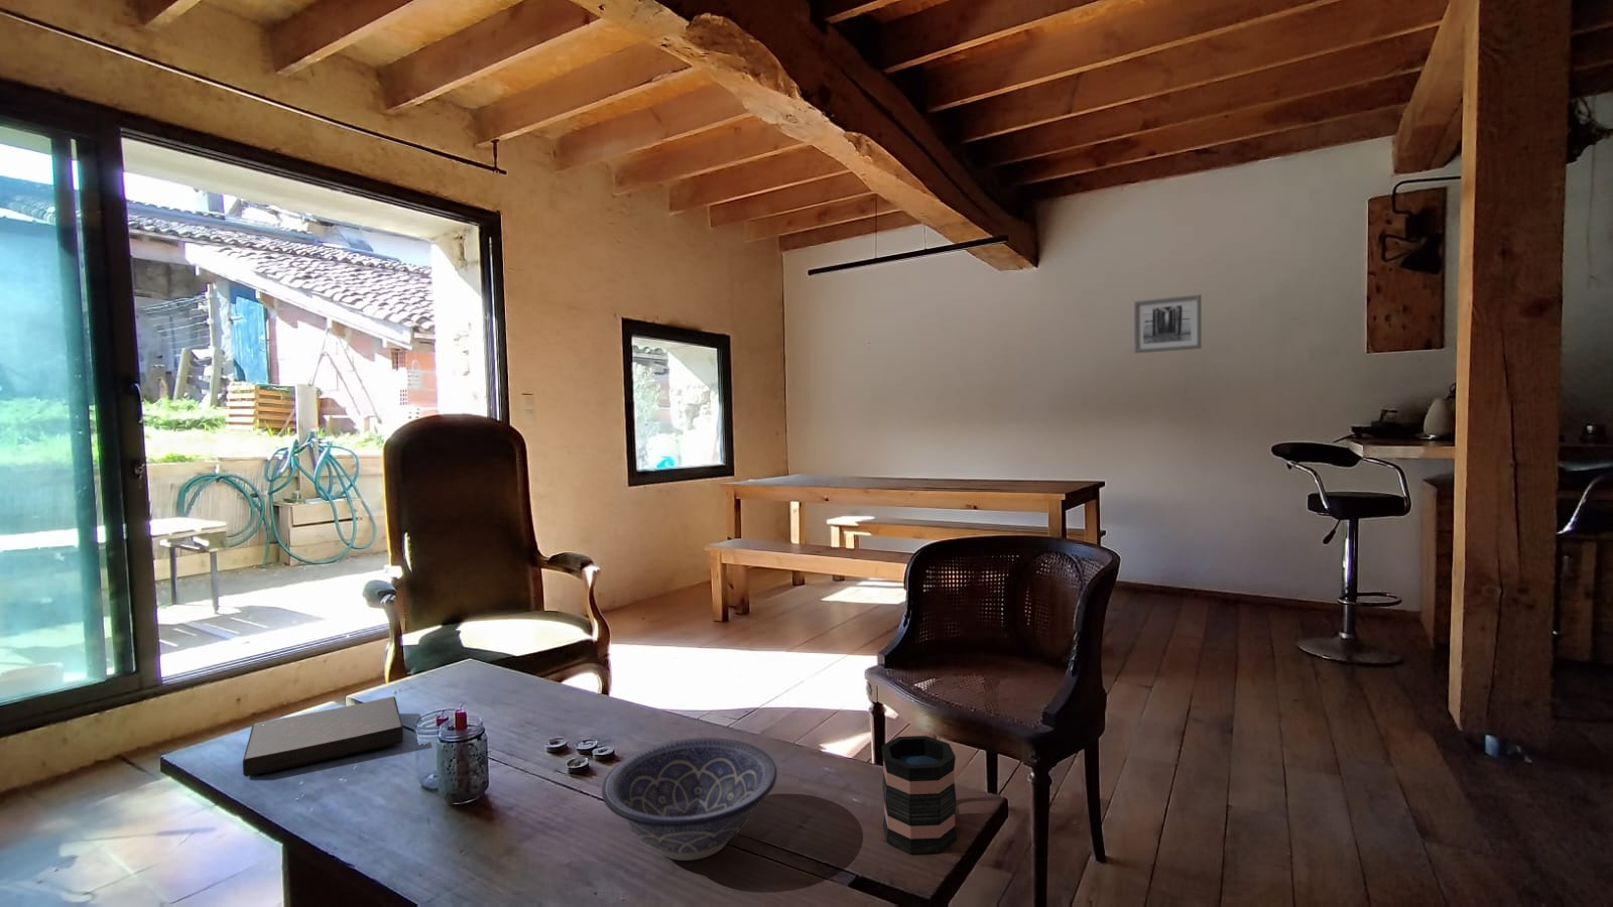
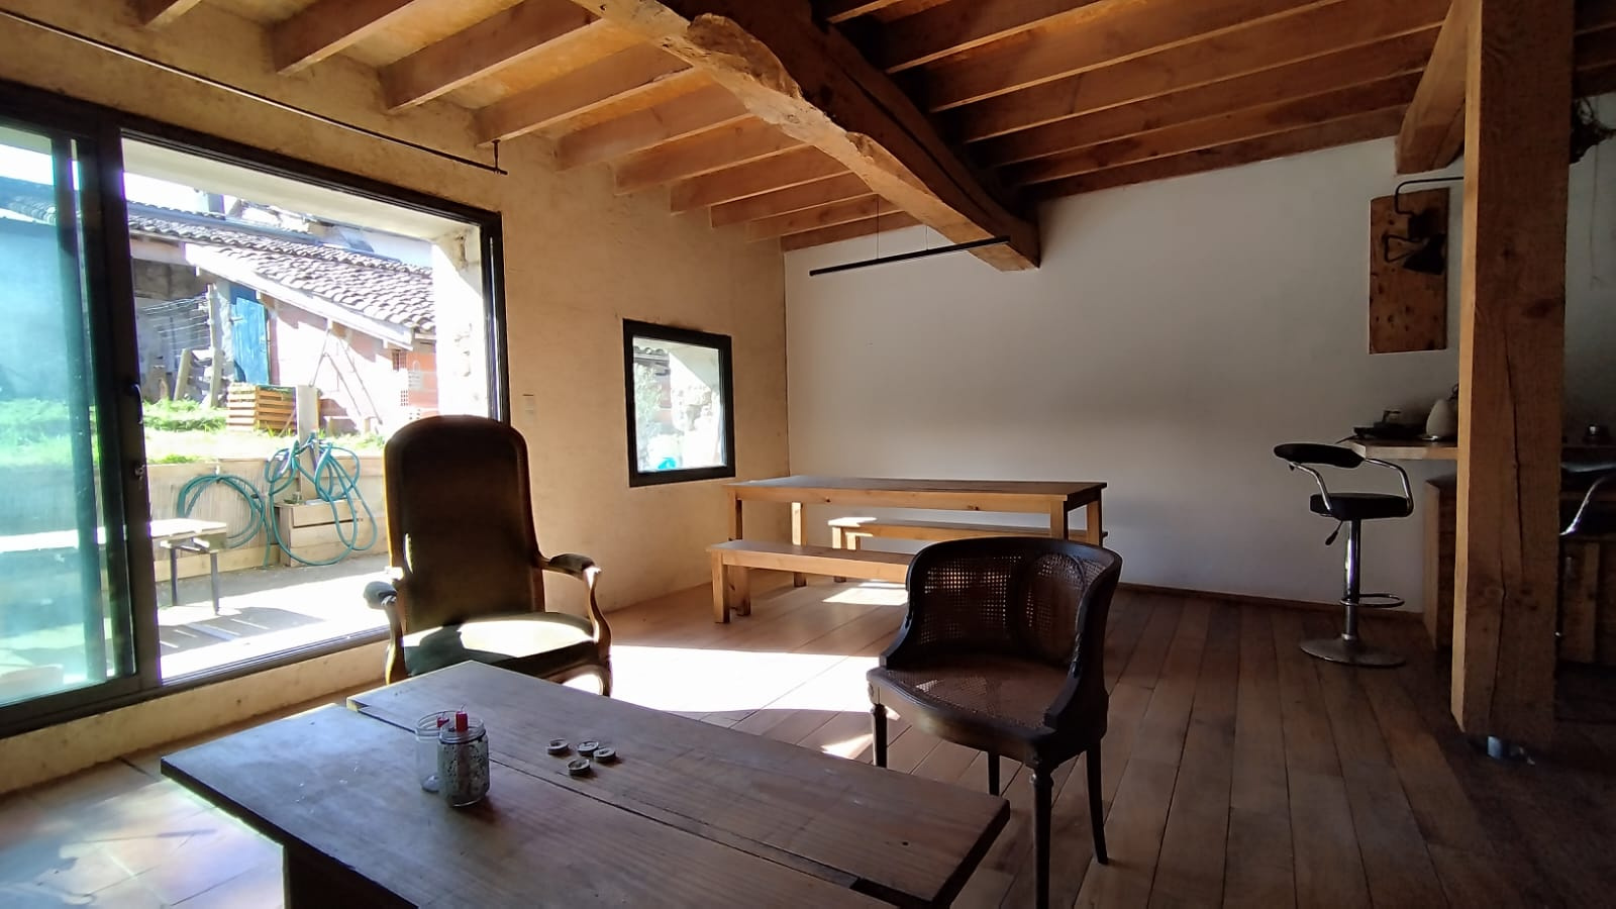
- wall art (1167, 324)
- decorative bowl (691, 806)
- mug (922, 783)
- book (327, 733)
